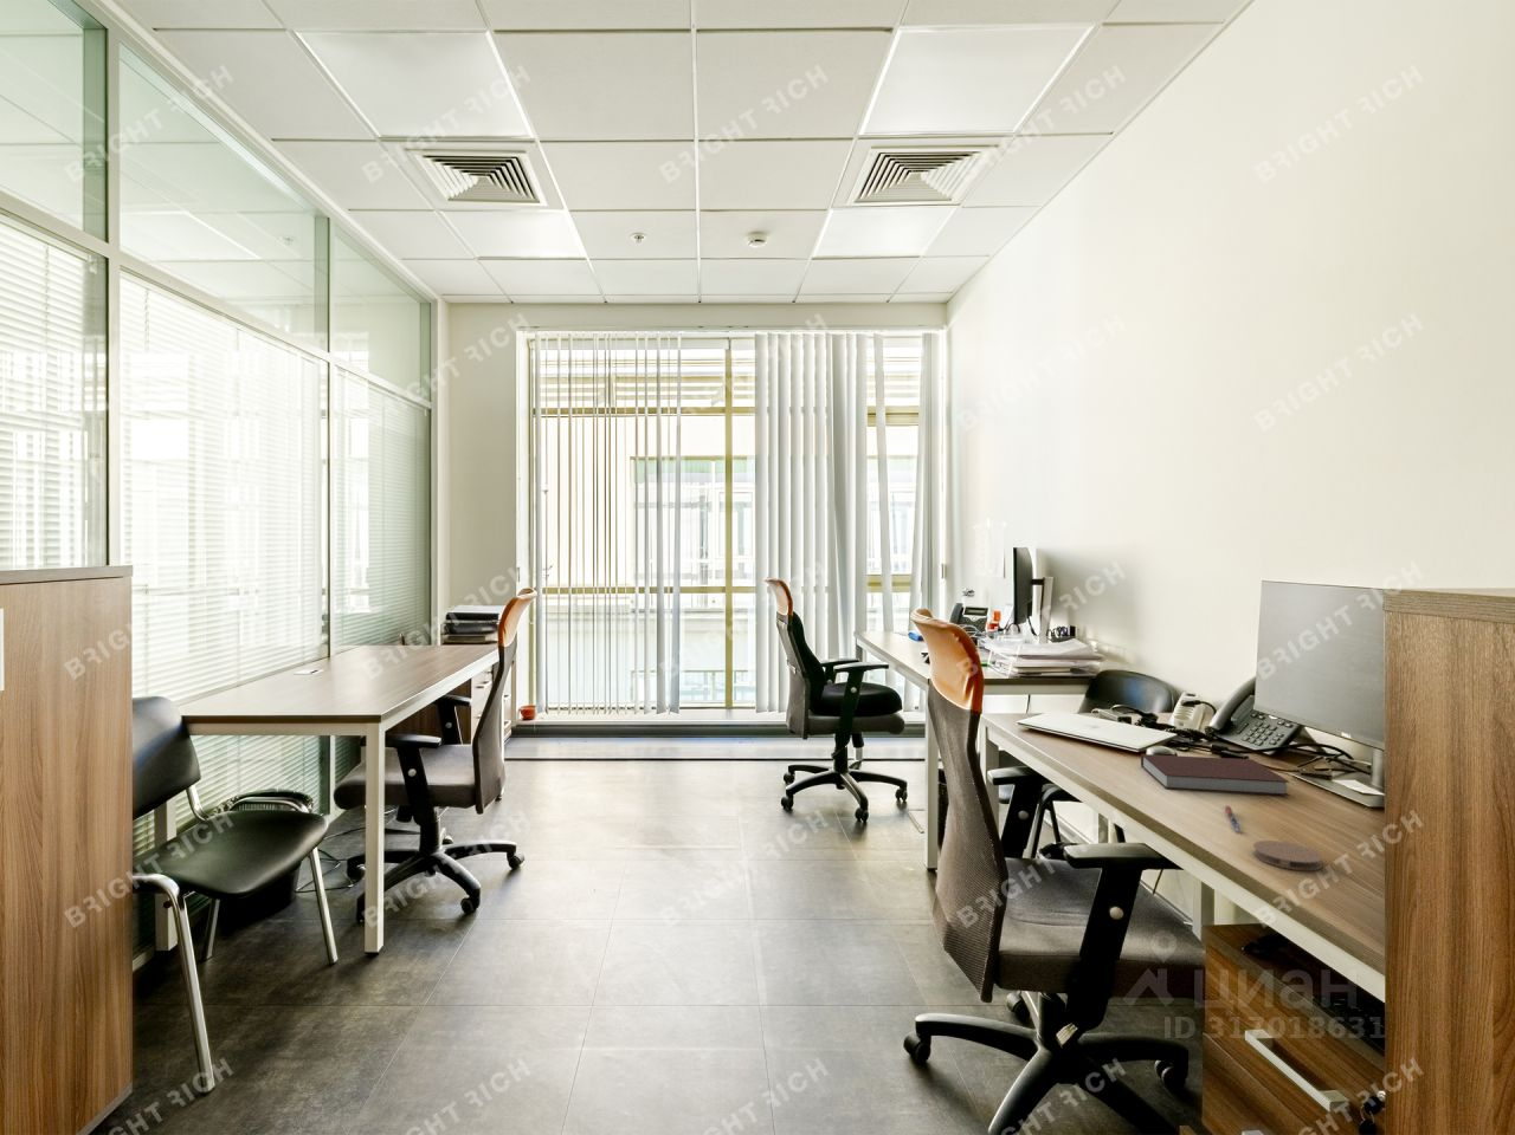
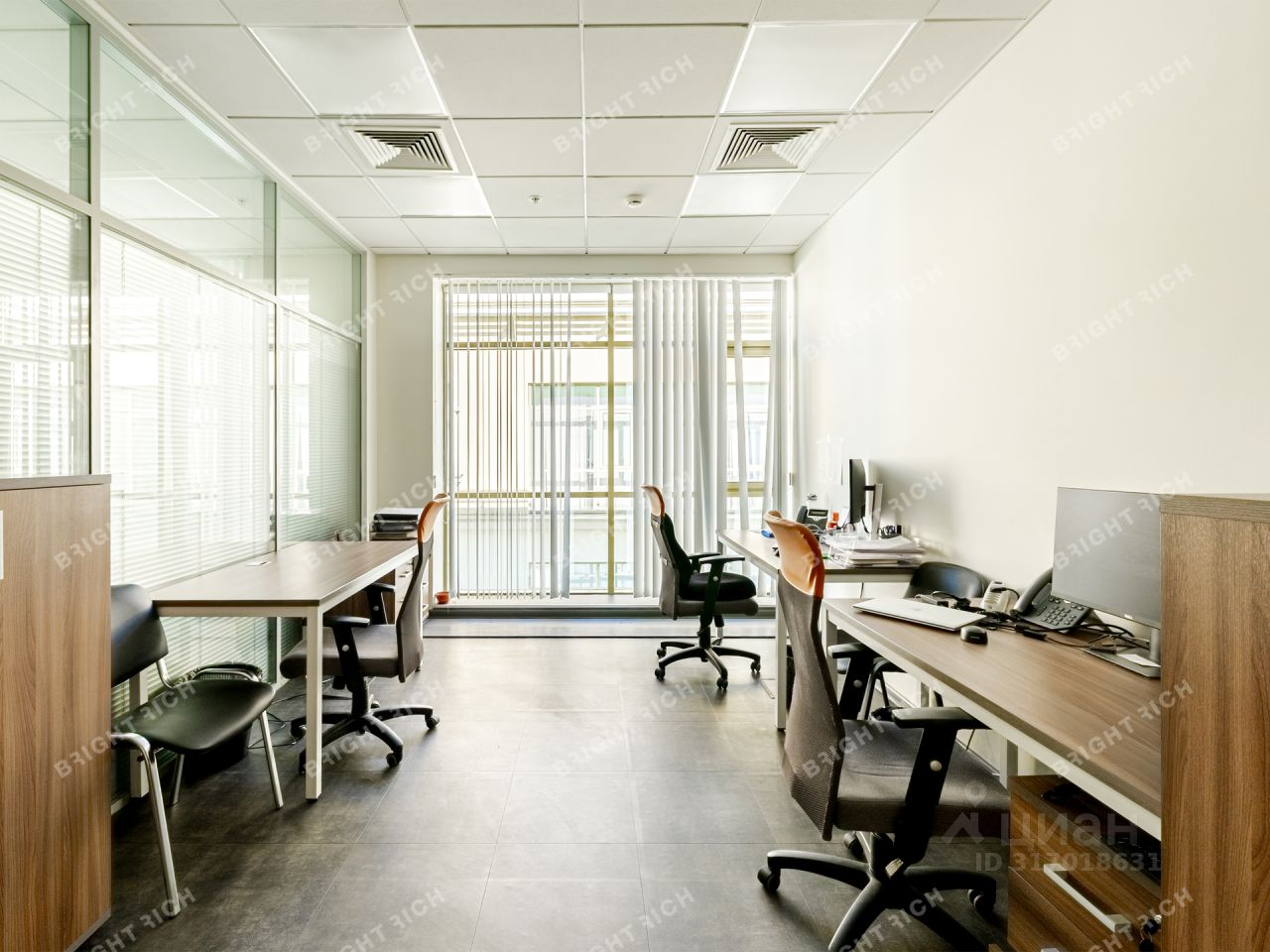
- pen (1232, 817)
- notebook (1210, 774)
- coaster (1287, 855)
